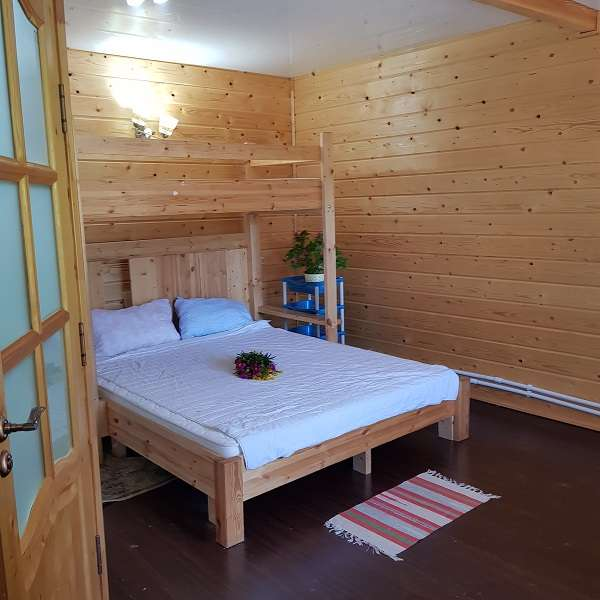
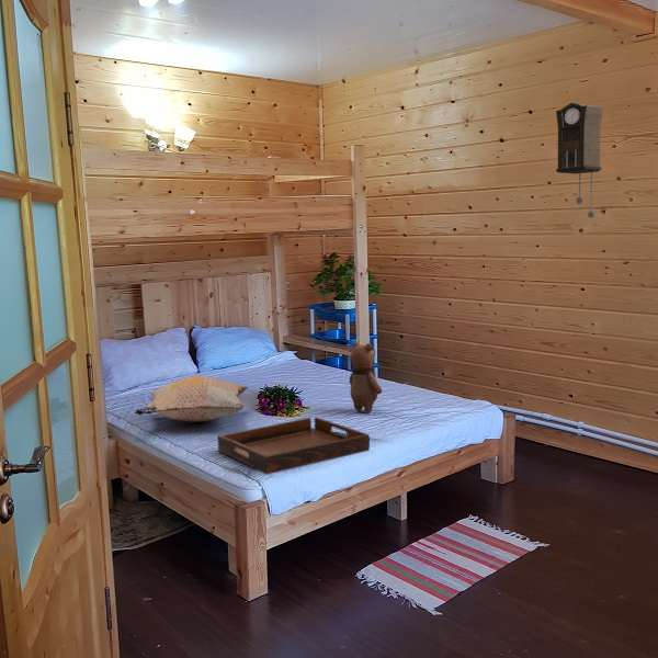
+ serving tray (293, 442)
+ decorative pillow (194, 399)
+ teddy bear (363, 376)
+ pendulum clock (578, 161)
